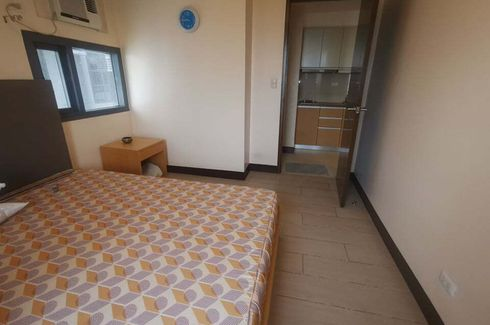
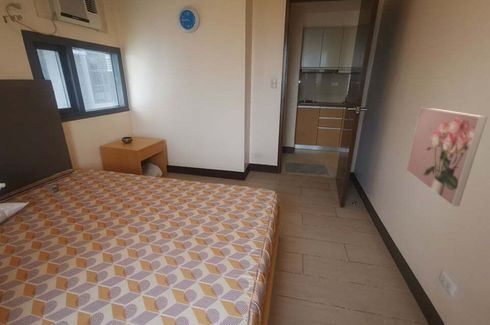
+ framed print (437, 149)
